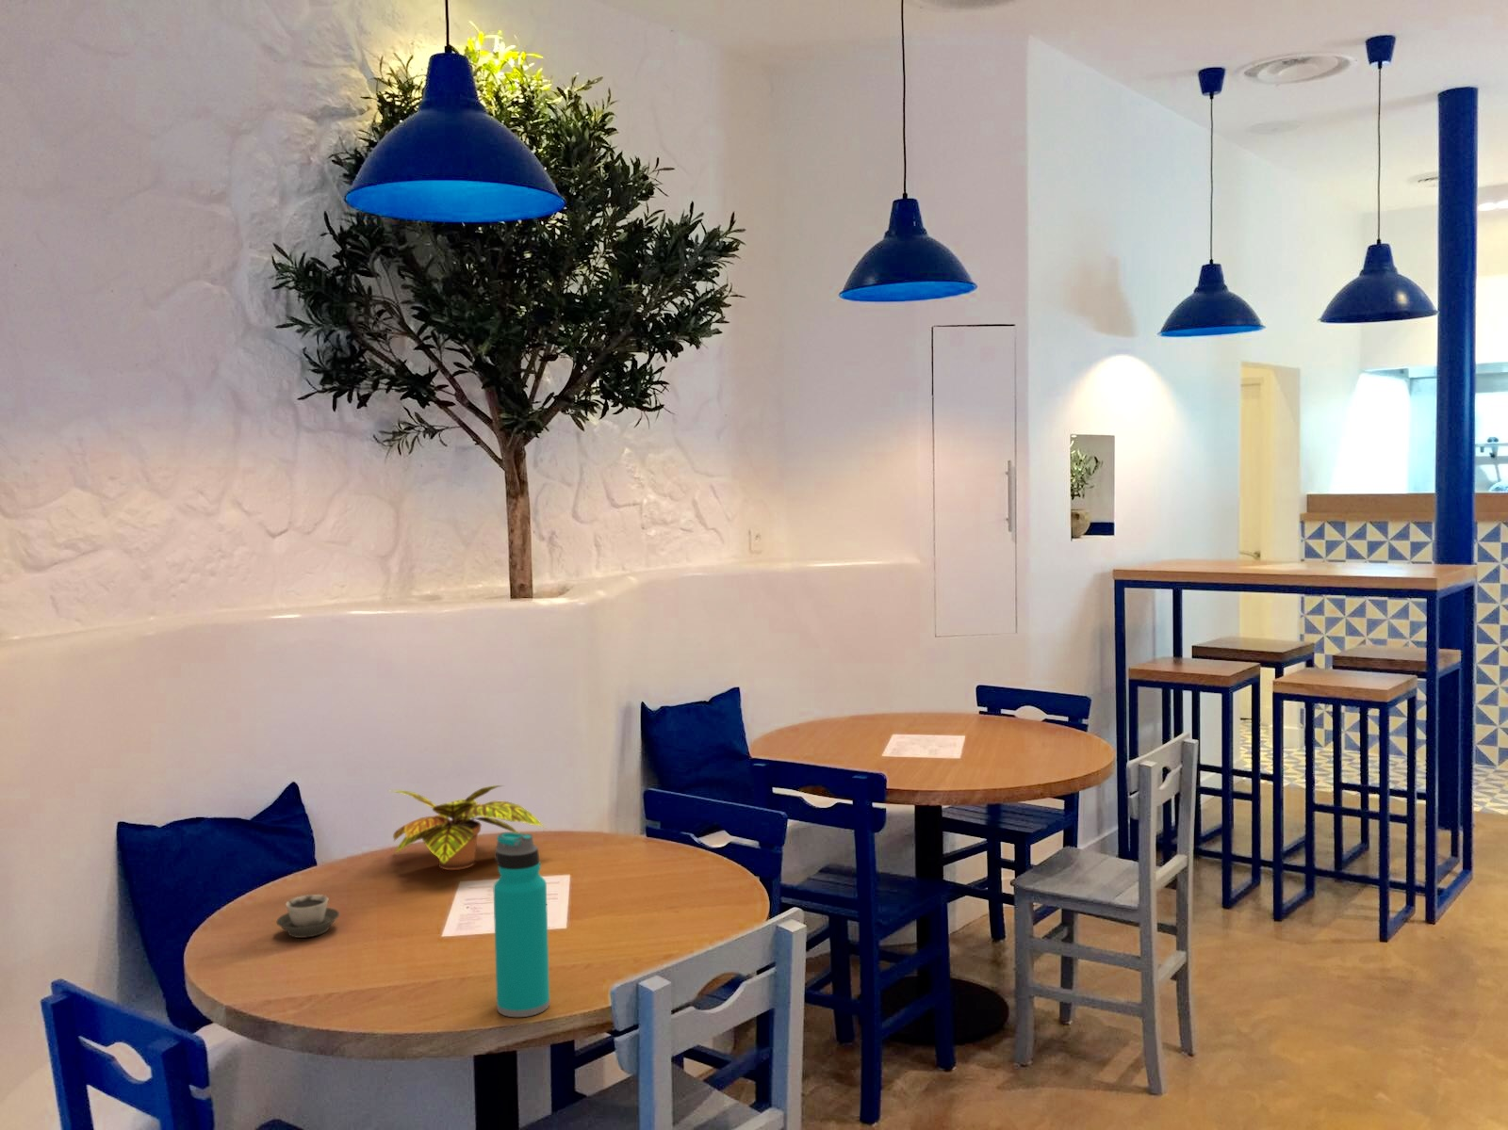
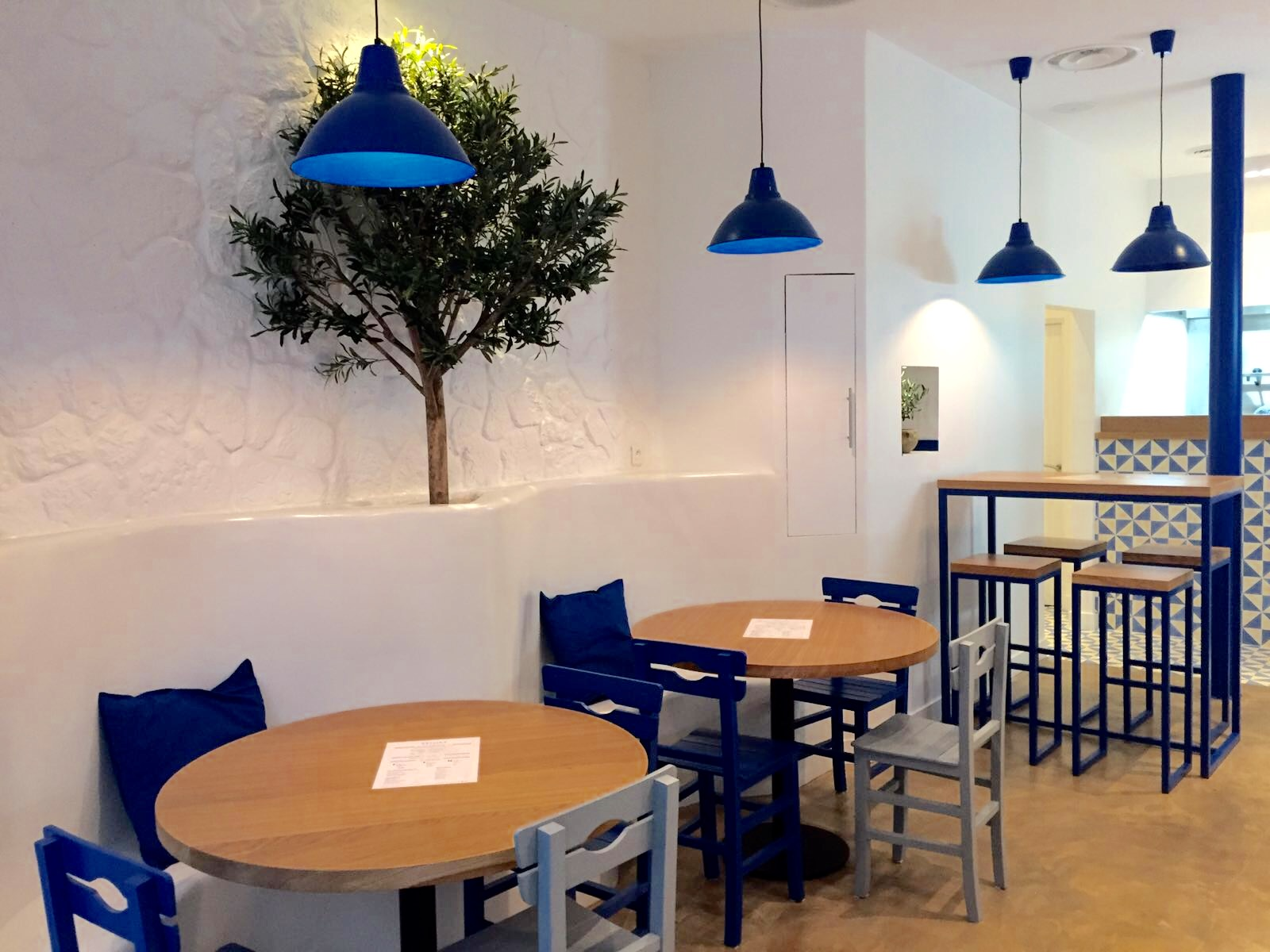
- cup (308, 915)
- plant (465, 823)
- water bottle (520, 921)
